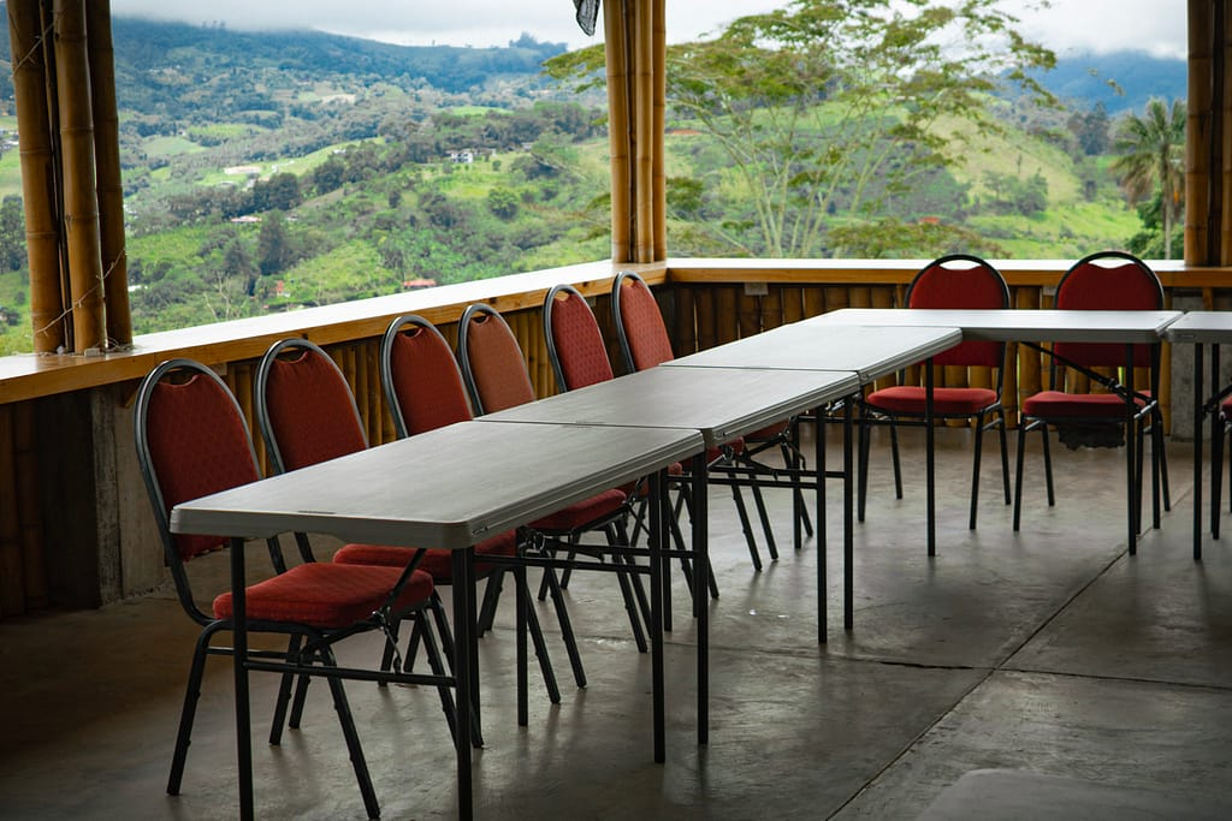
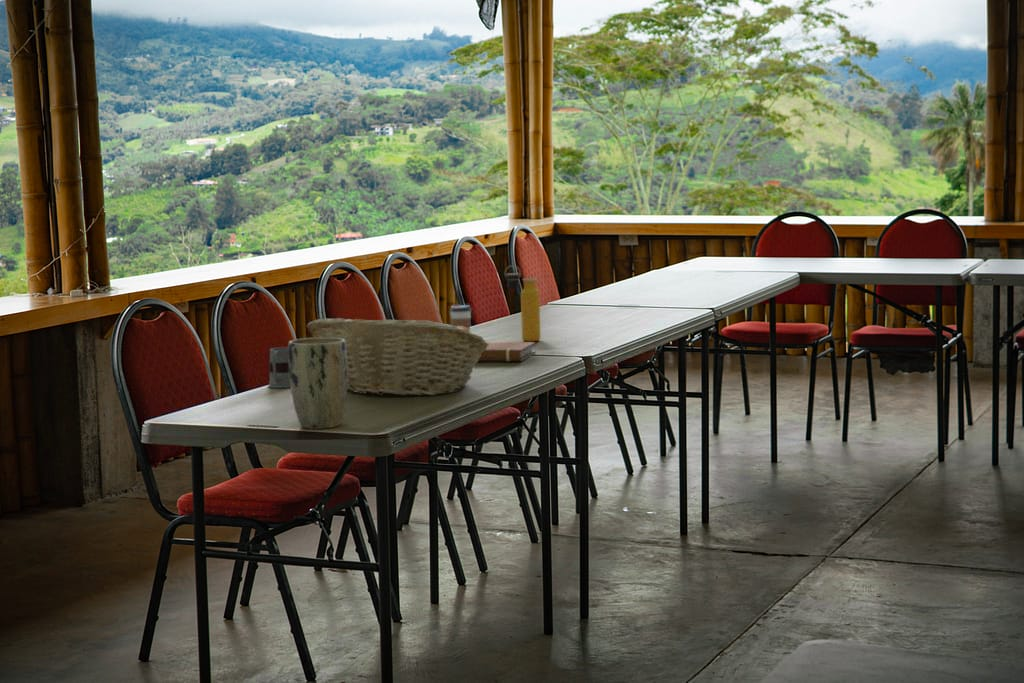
+ mug (281, 367)
+ water bottle (522, 303)
+ notebook (488, 351)
+ coffee cup (460, 323)
+ plant pot (318, 382)
+ fruit basket (398, 350)
